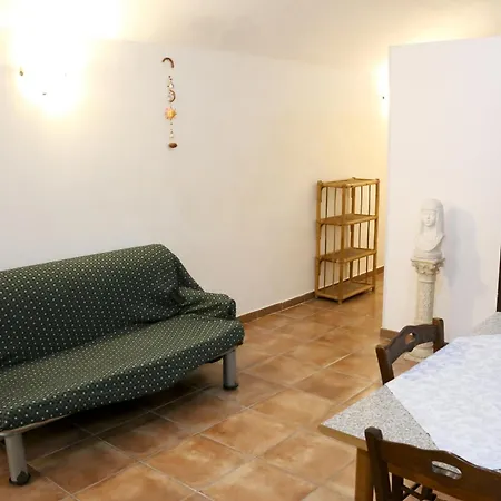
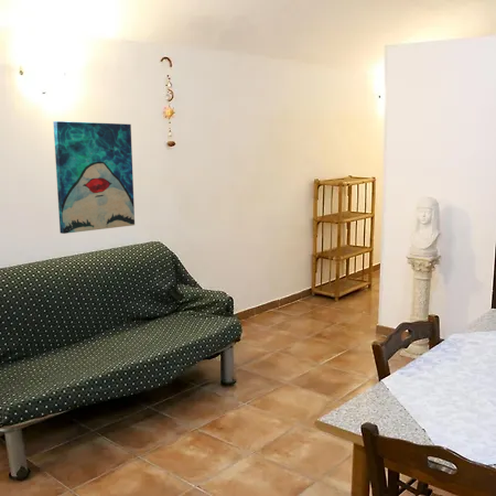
+ wall art (96, 176)
